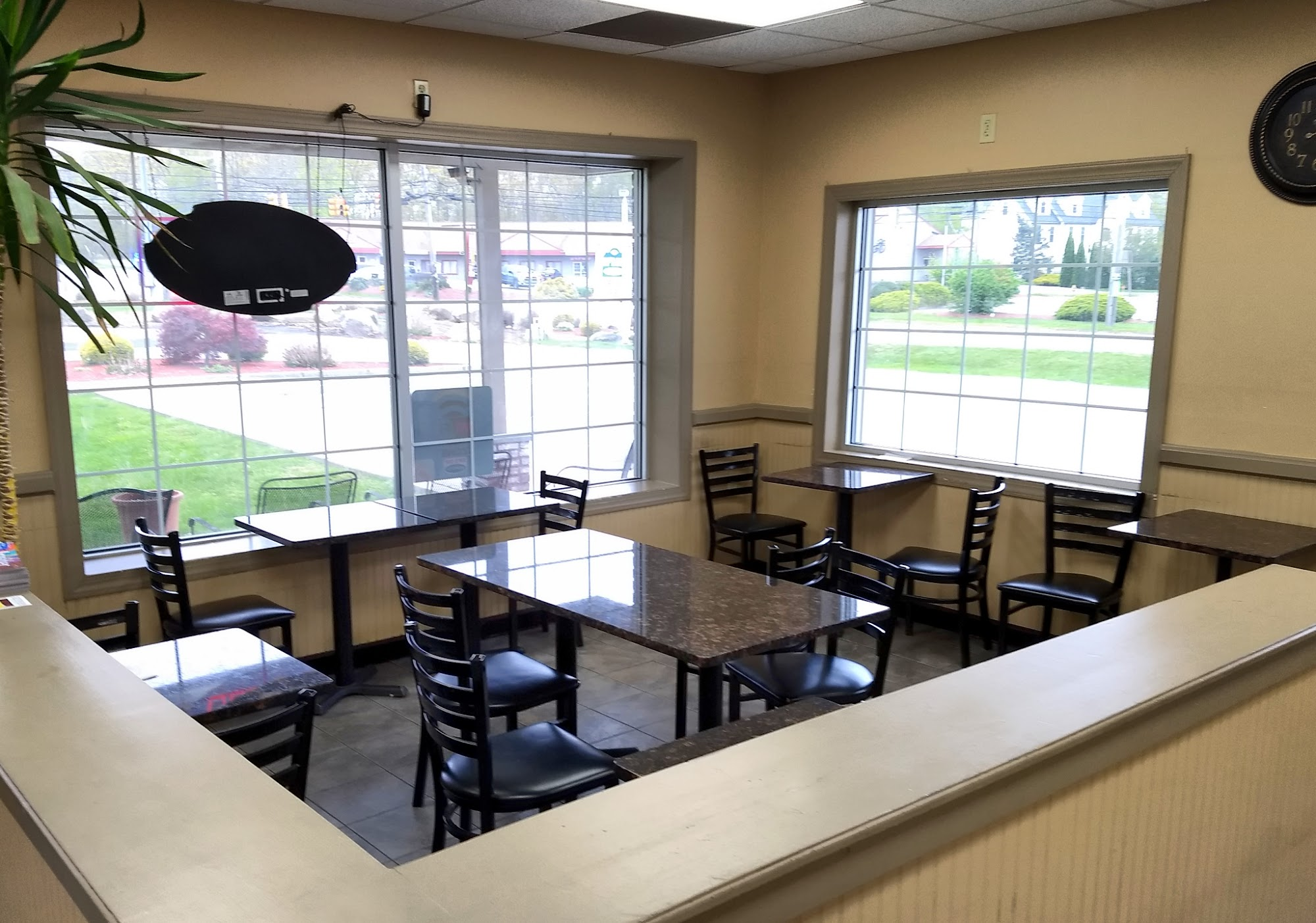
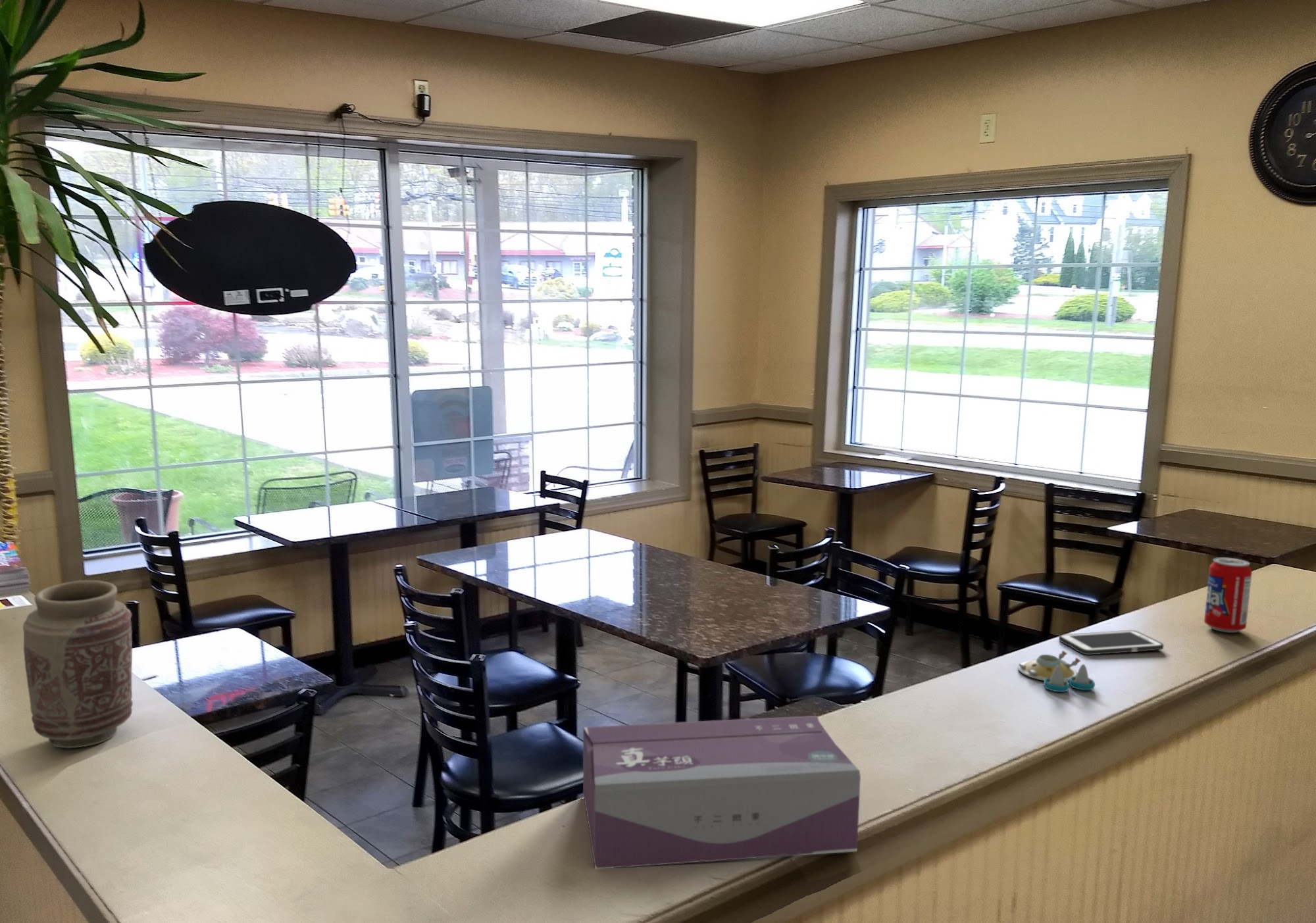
+ salt and pepper shaker set (1055, 665)
+ beverage can (1228, 595)
+ tissue box (713, 783)
+ cell phone (1110, 642)
+ vase (82, 663)
